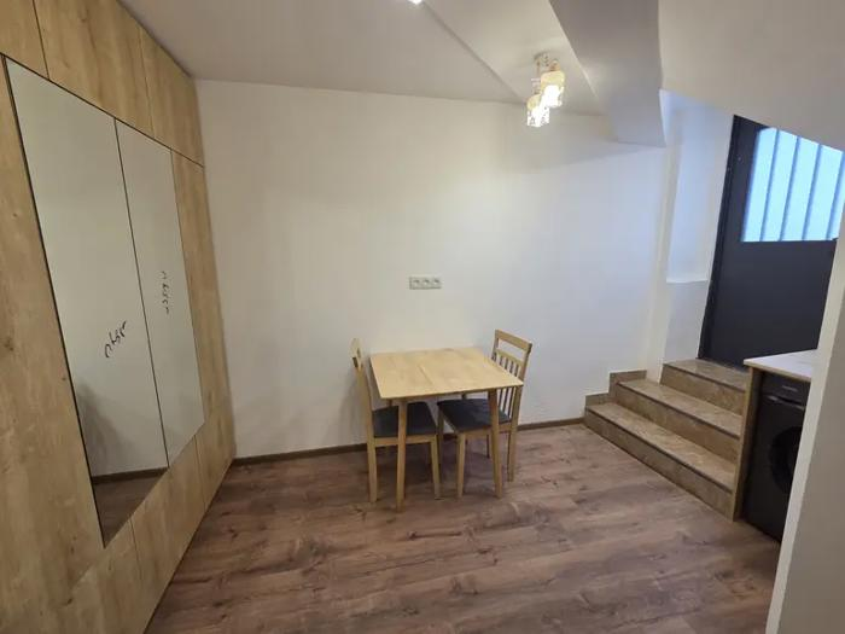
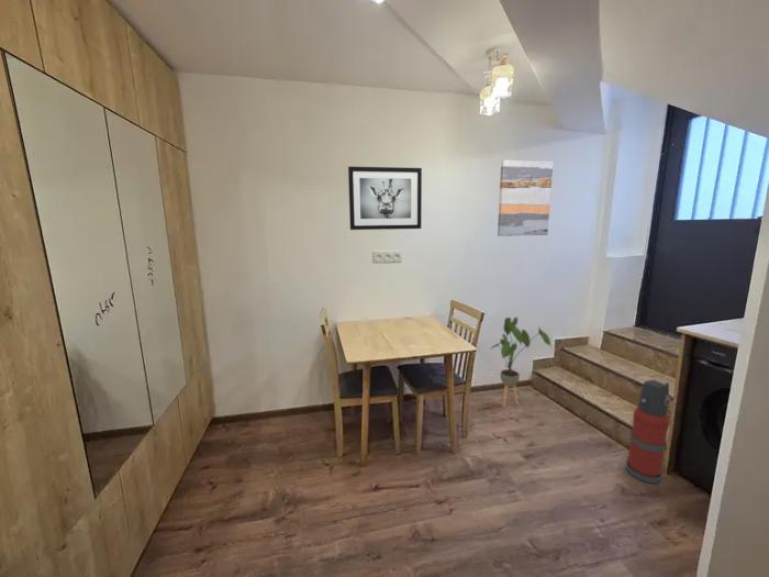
+ house plant (513, 360)
+ wall art (525, 198)
+ fire extinguisher (650, 428)
+ wall art (386, 198)
